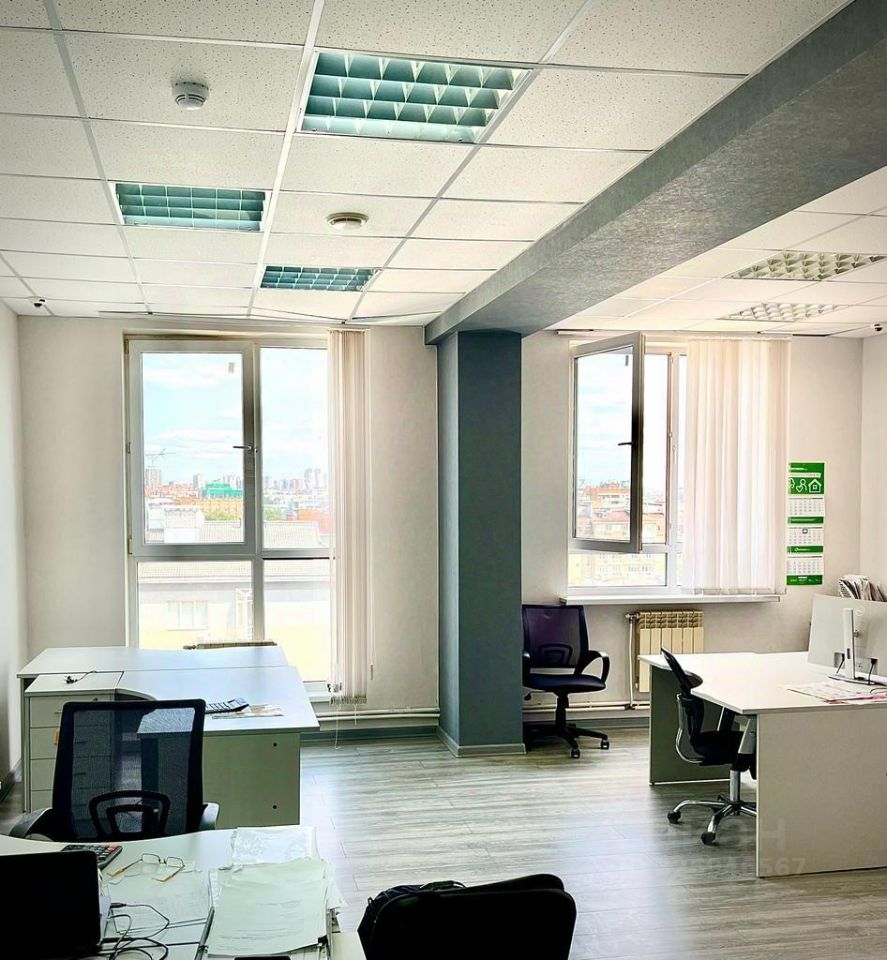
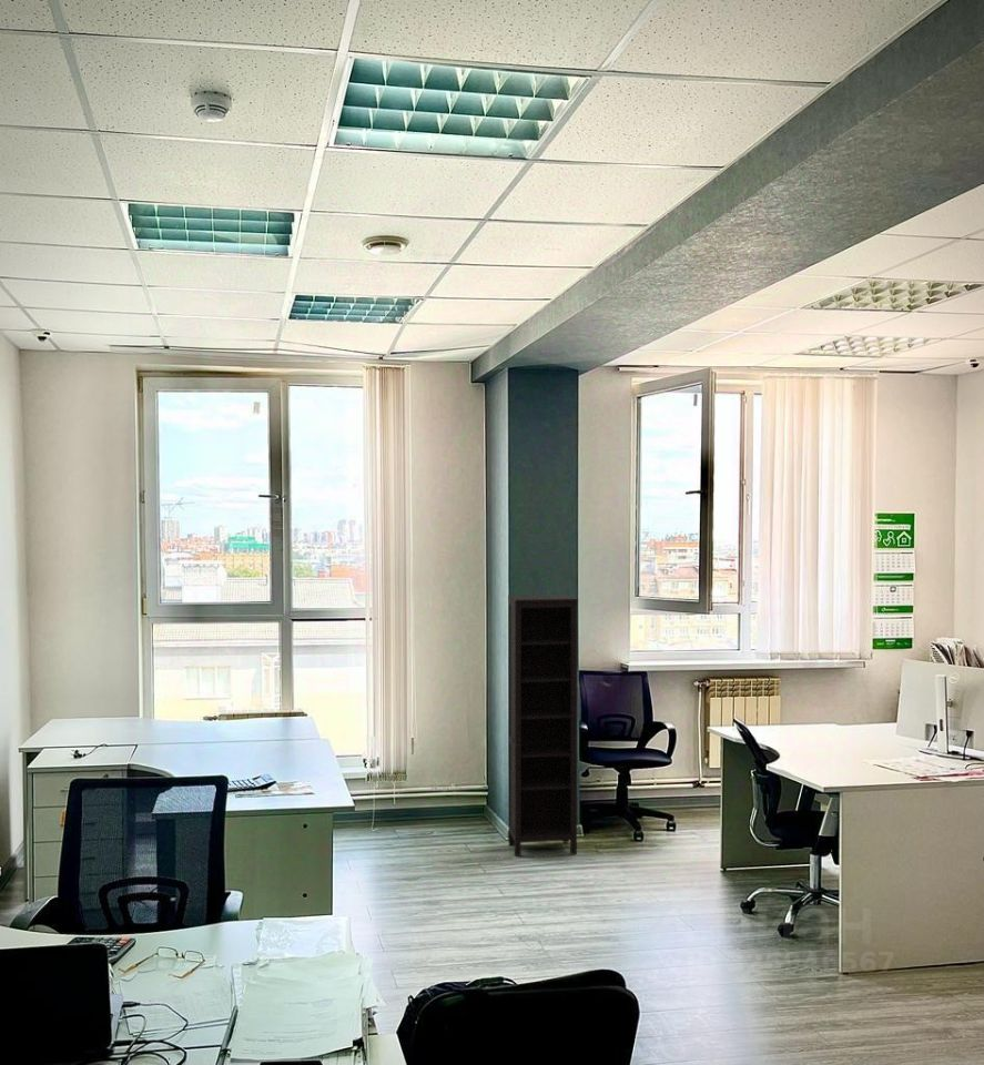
+ bookcase (541, 723)
